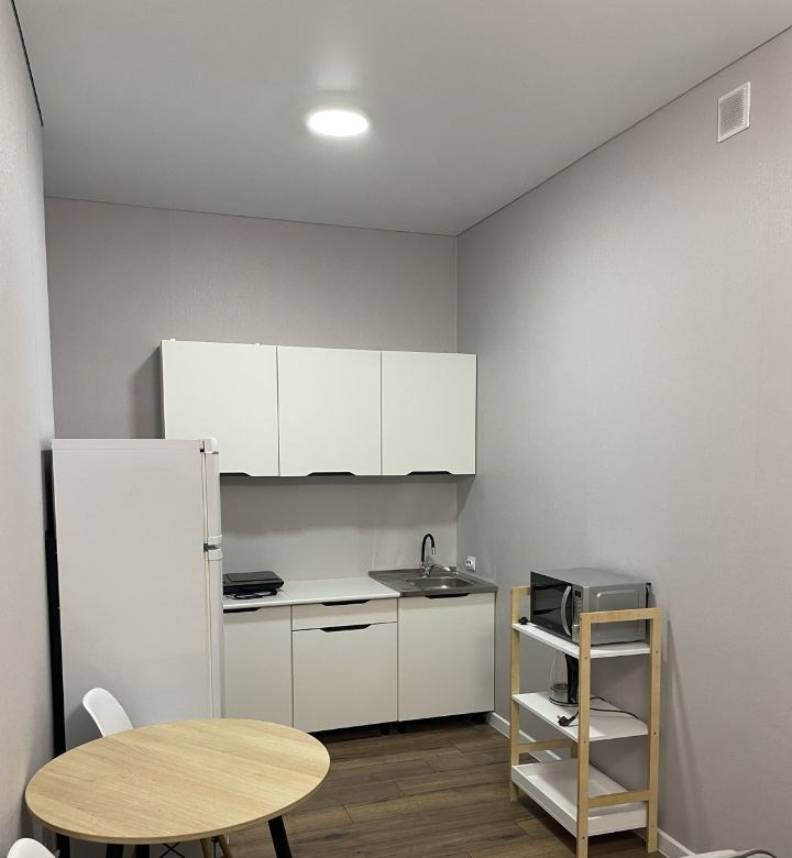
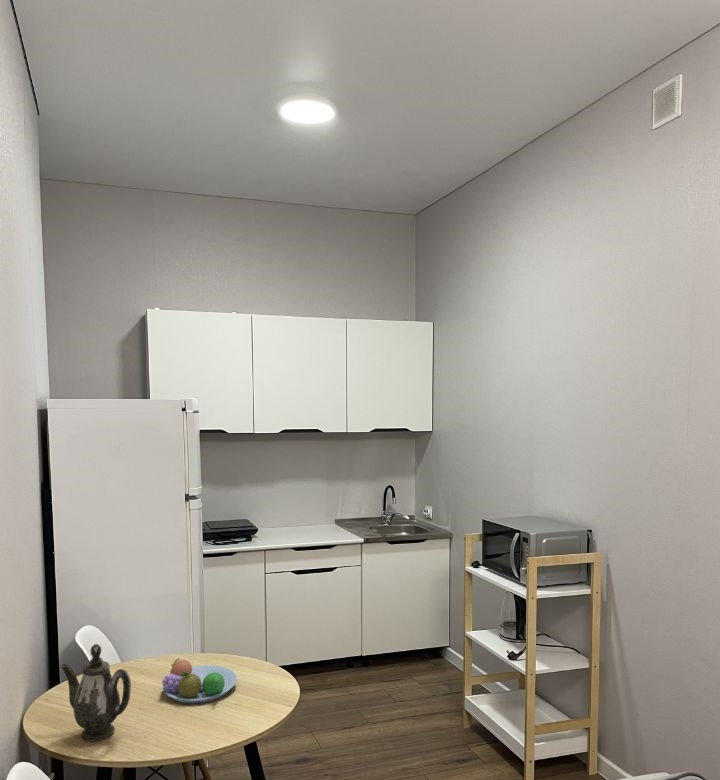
+ fruit bowl (200, 676)
+ teapot (95, 688)
